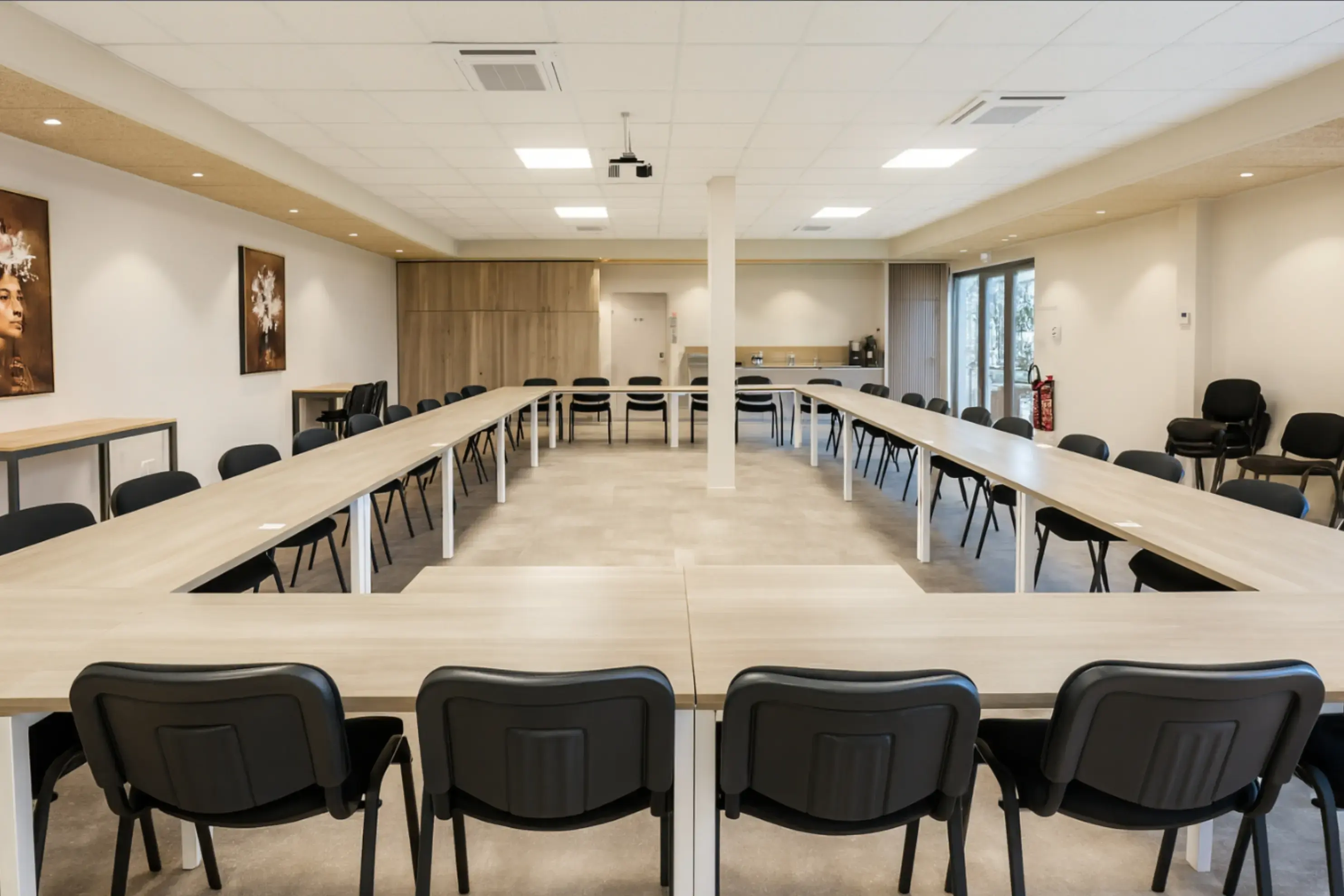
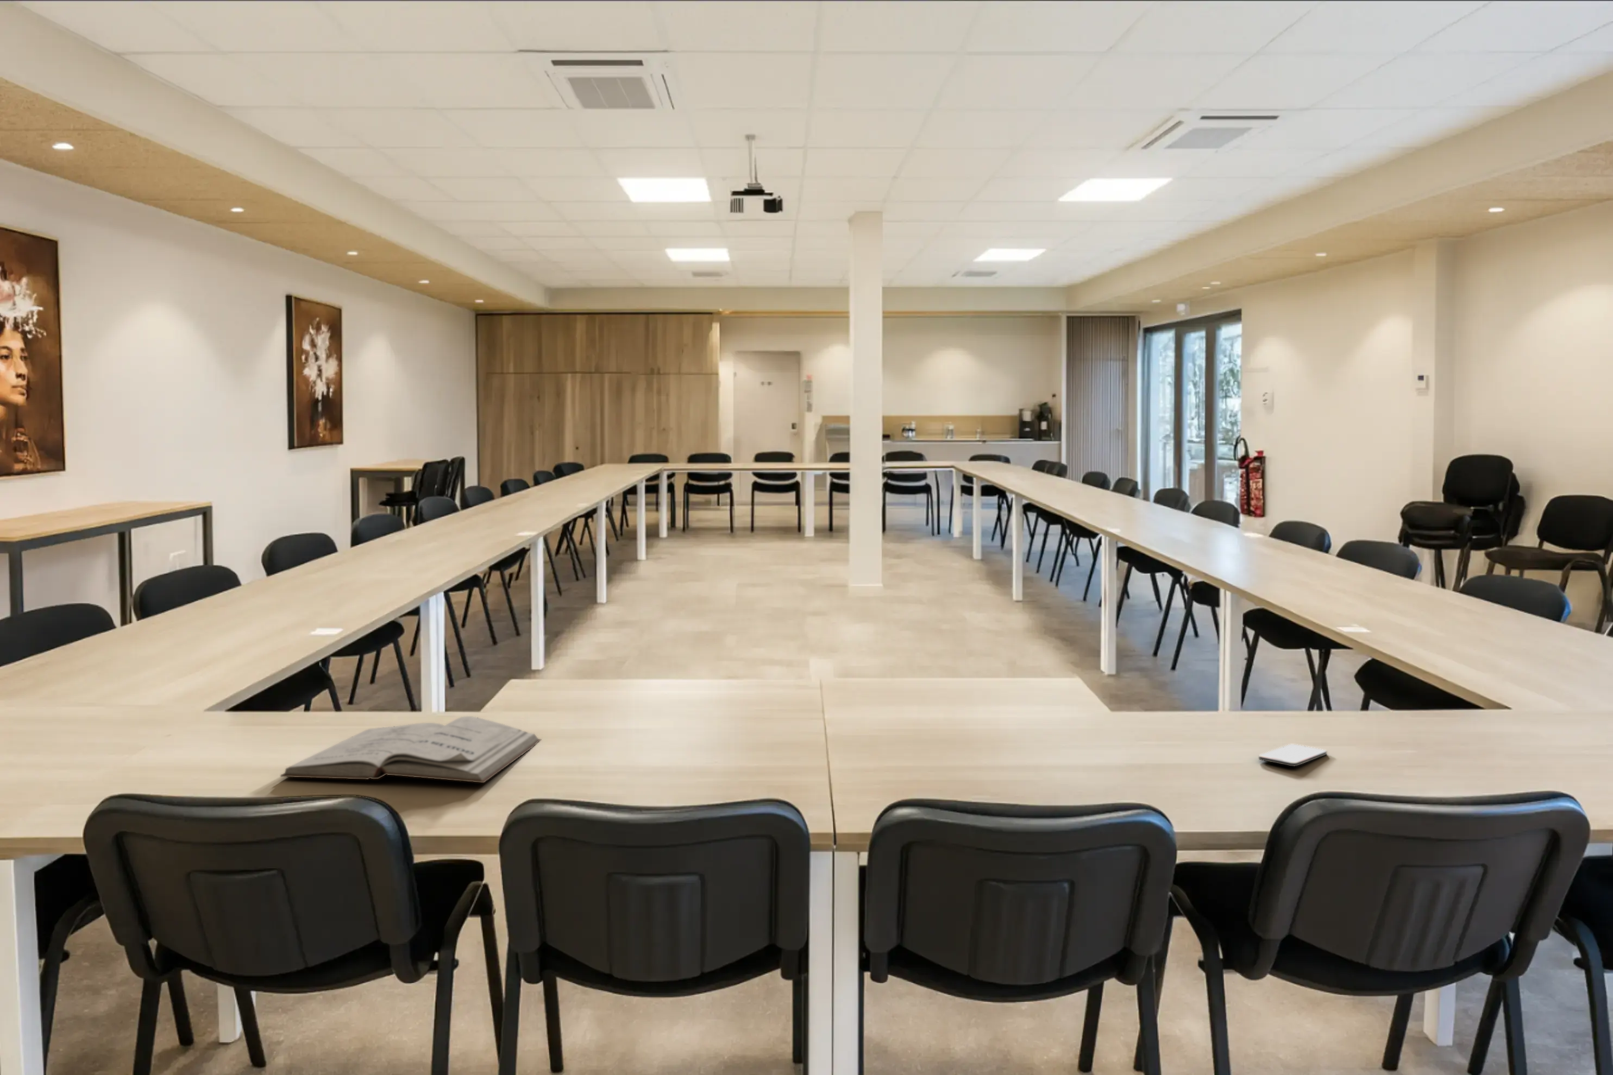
+ smartphone (1293, 755)
+ book (419, 745)
